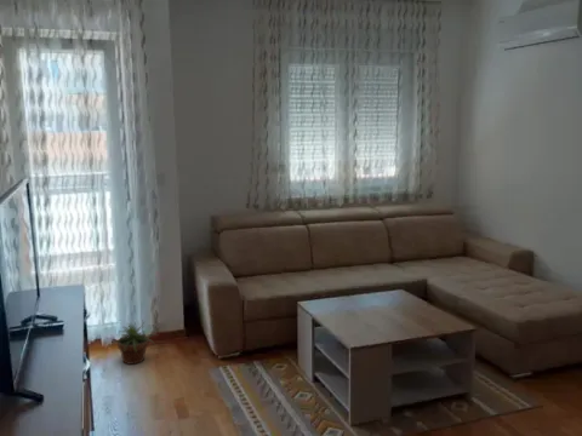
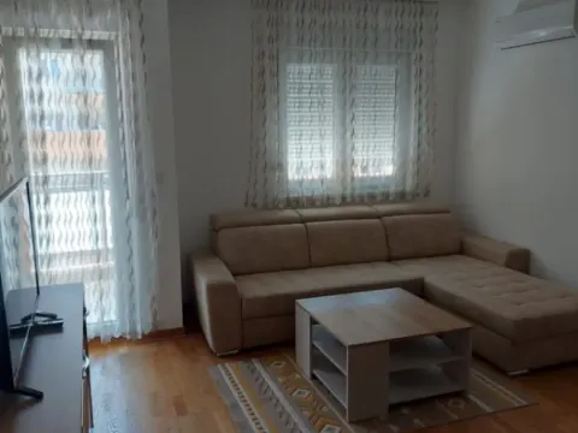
- potted plant (132, 342)
